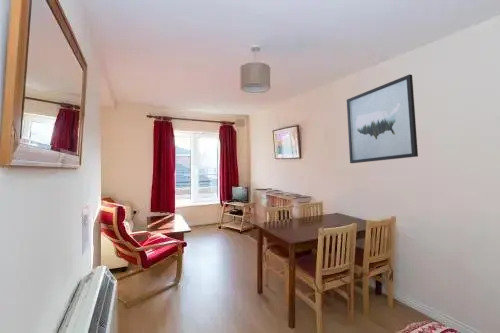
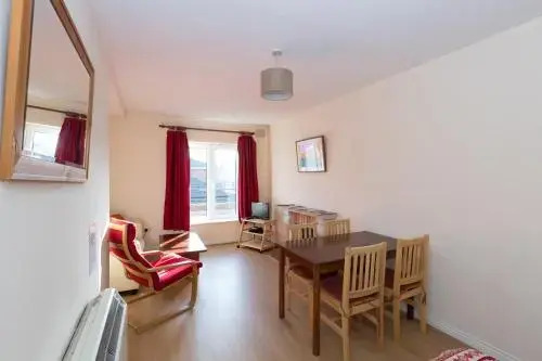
- wall art (377, 124)
